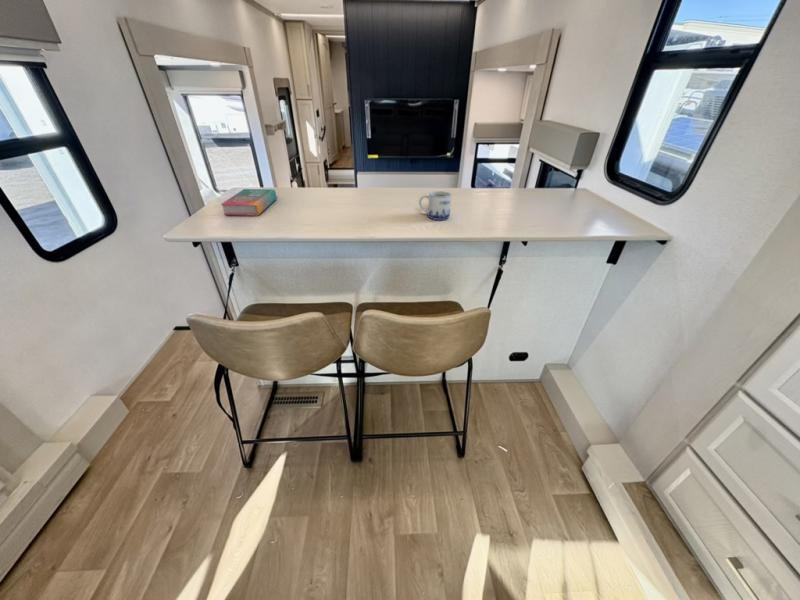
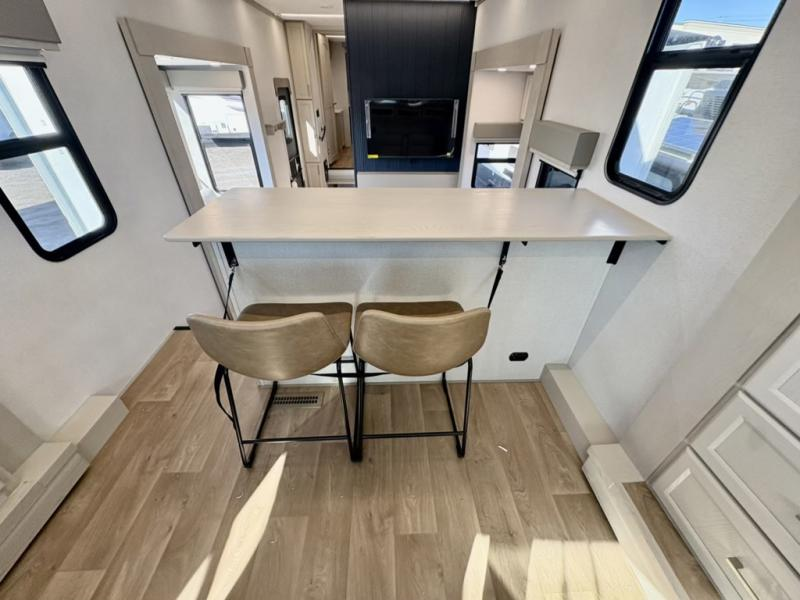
- book (251, 201)
- mug (436, 205)
